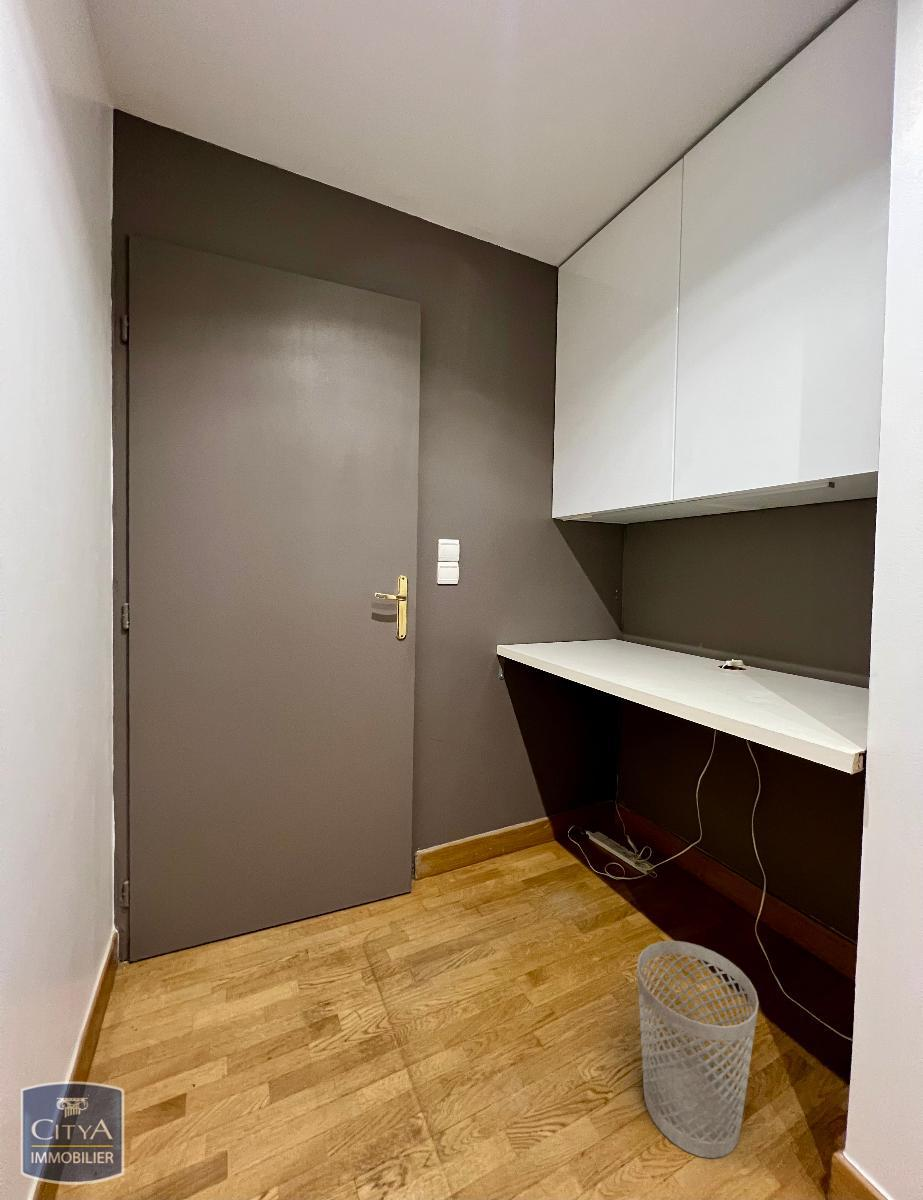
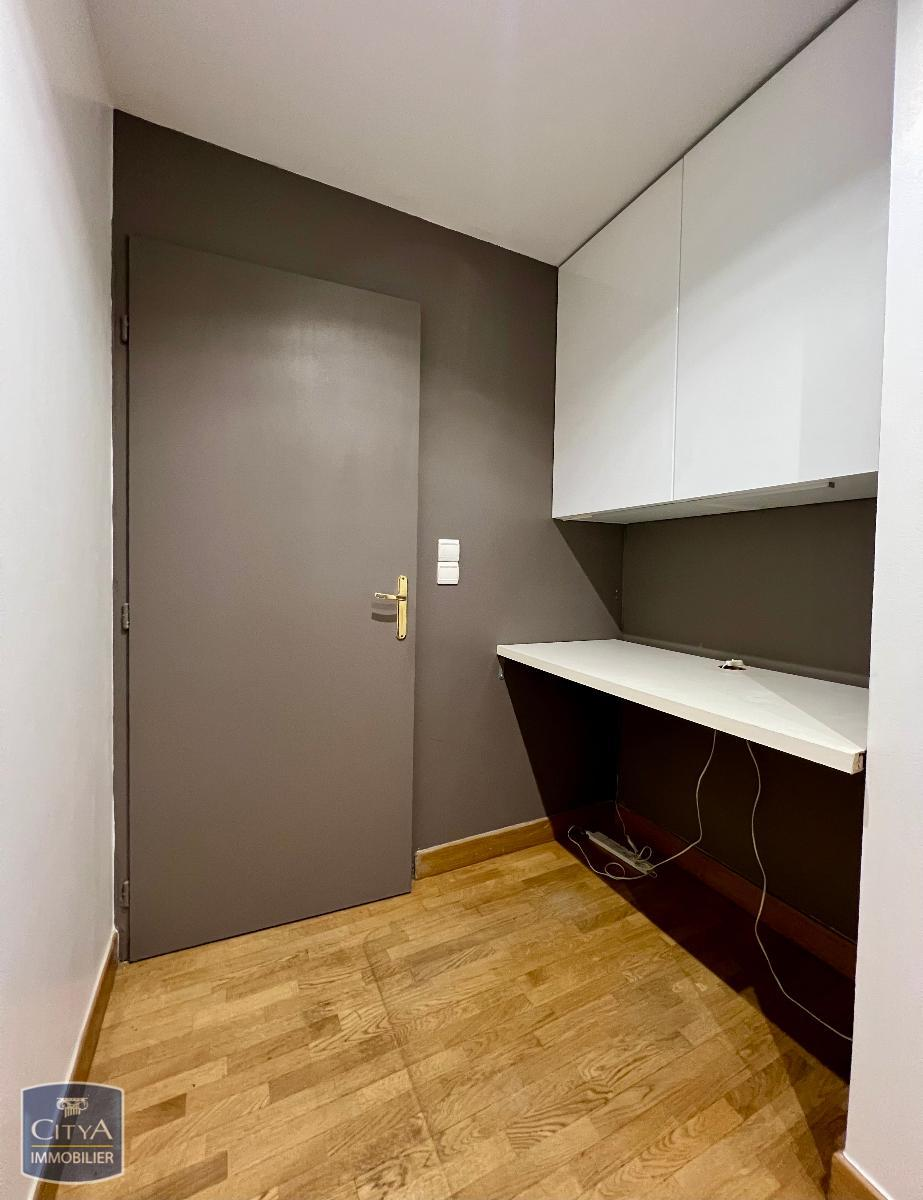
- wastebasket (692, 1044)
